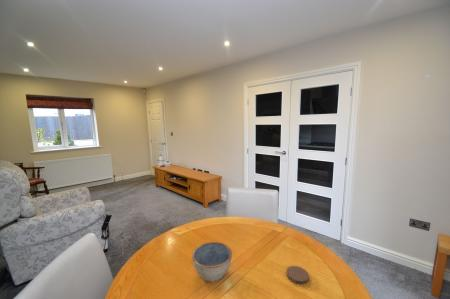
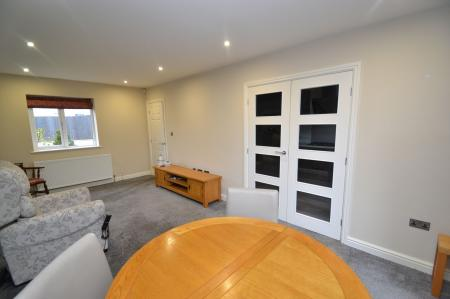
- coaster (297, 274)
- bowl (212, 263)
